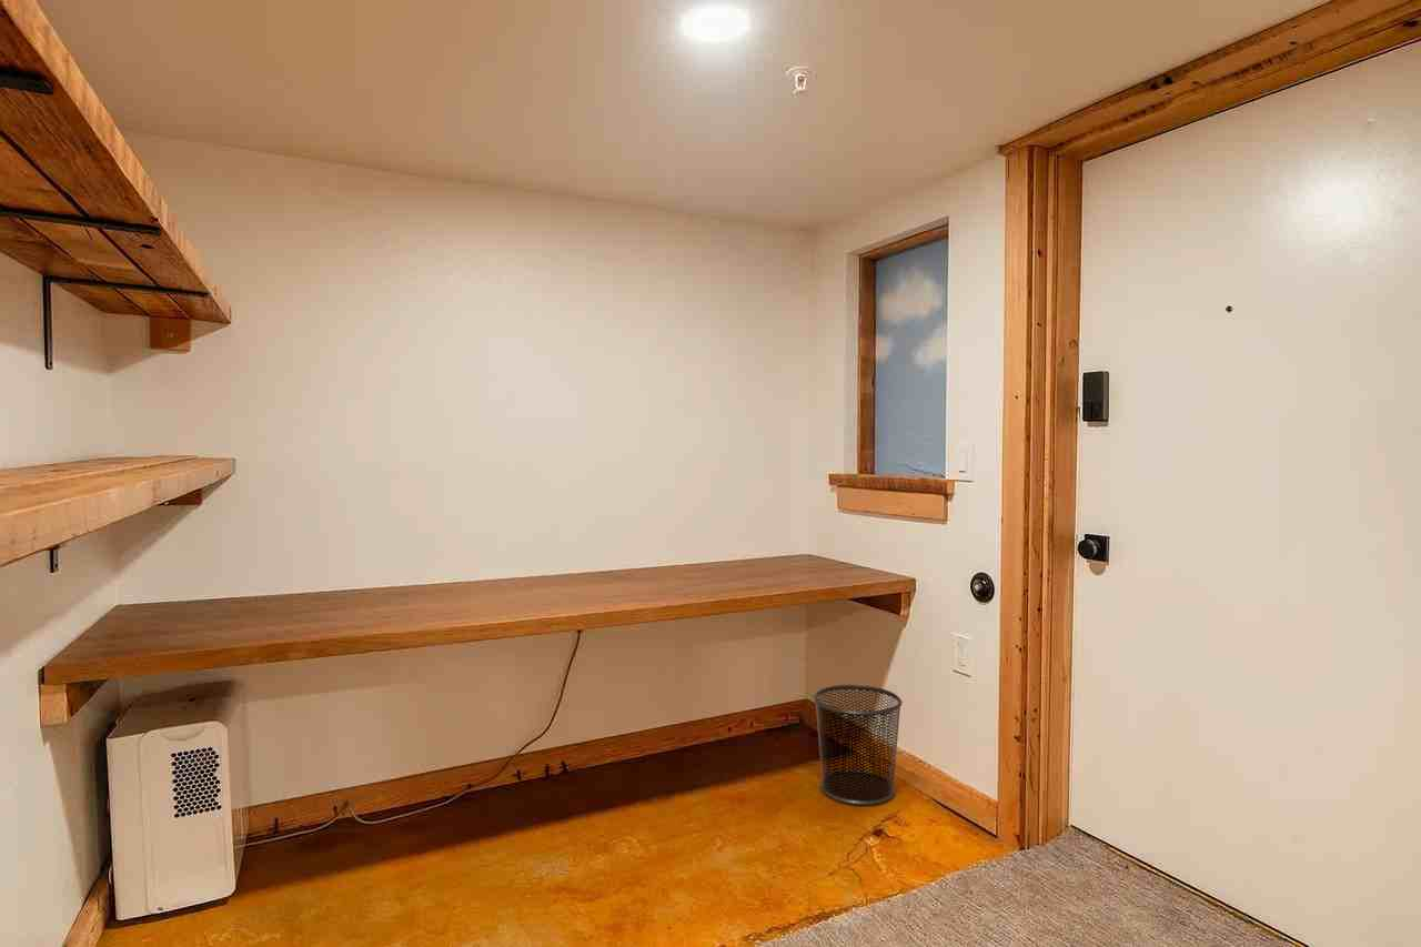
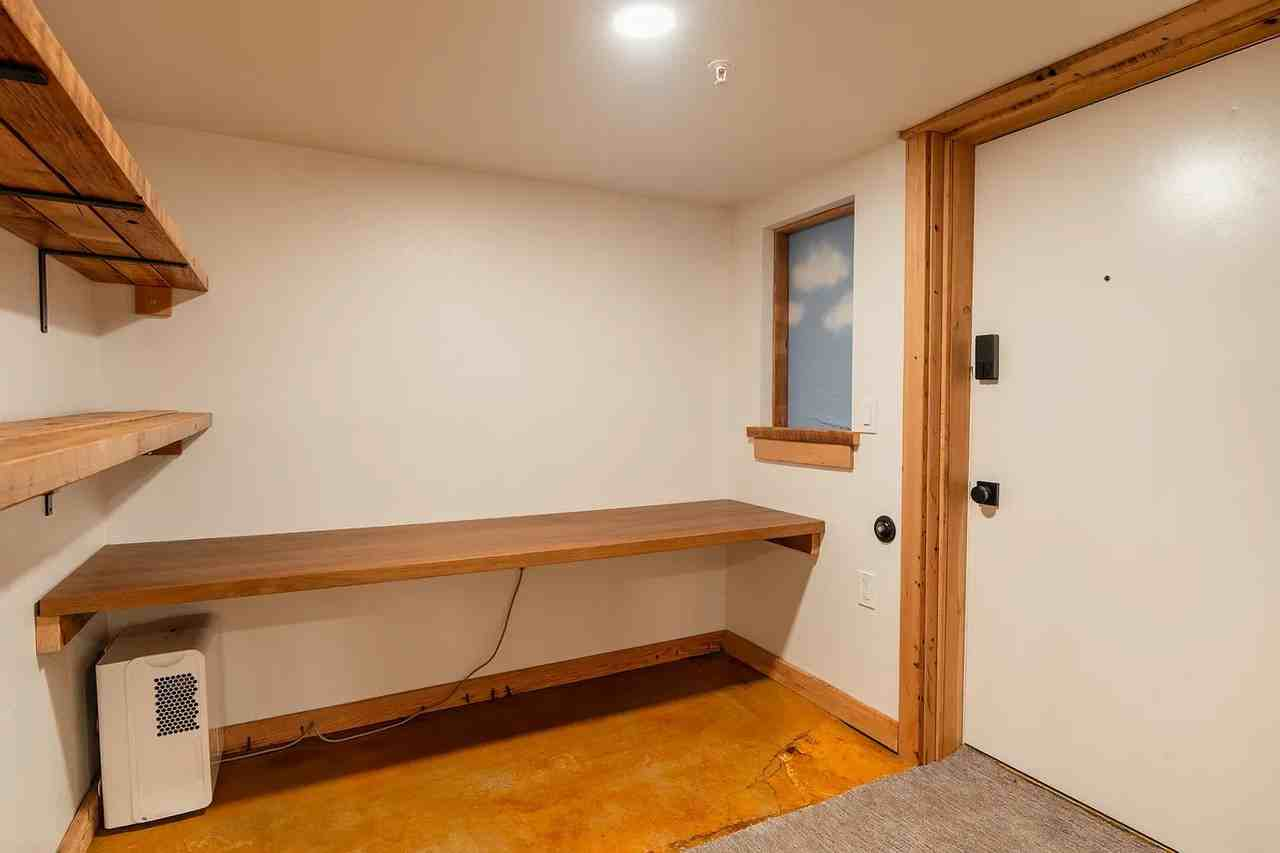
- waste bin (857, 743)
